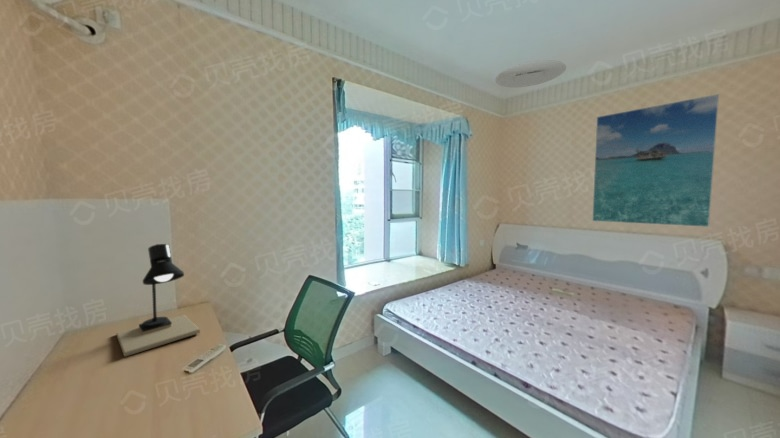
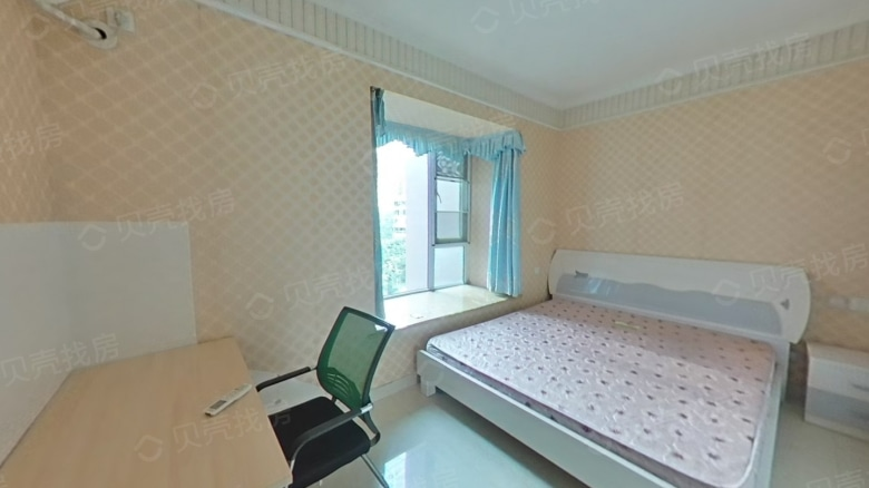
- desk lamp (155, 290)
- ceiling light (529, 71)
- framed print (647, 166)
